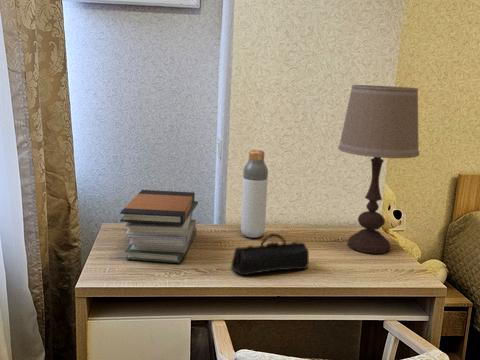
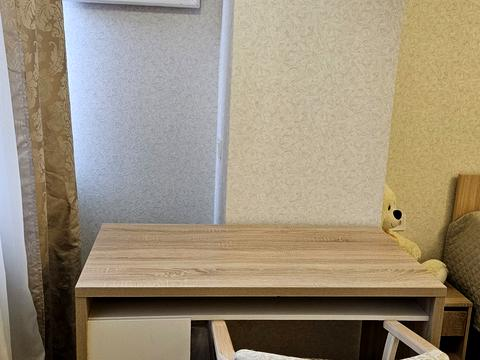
- book stack (161, 224)
- table lamp (376, 169)
- bottle (254, 193)
- pencil case (271, 251)
